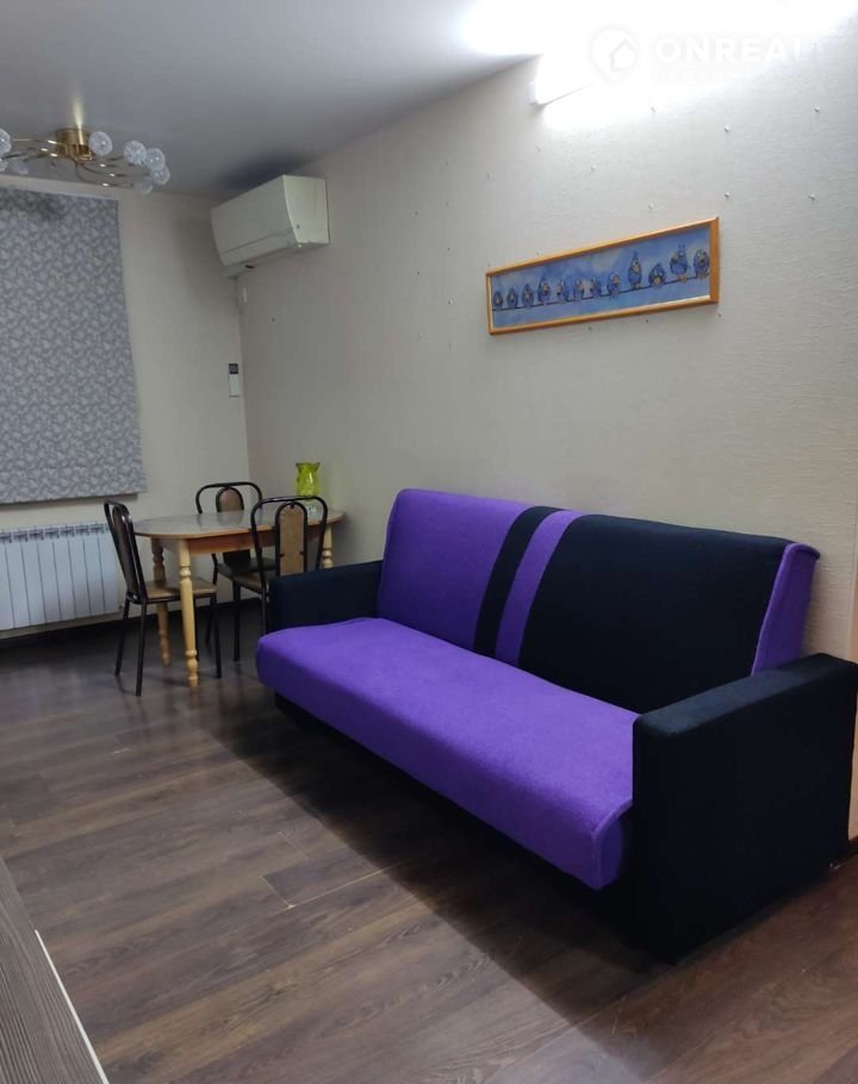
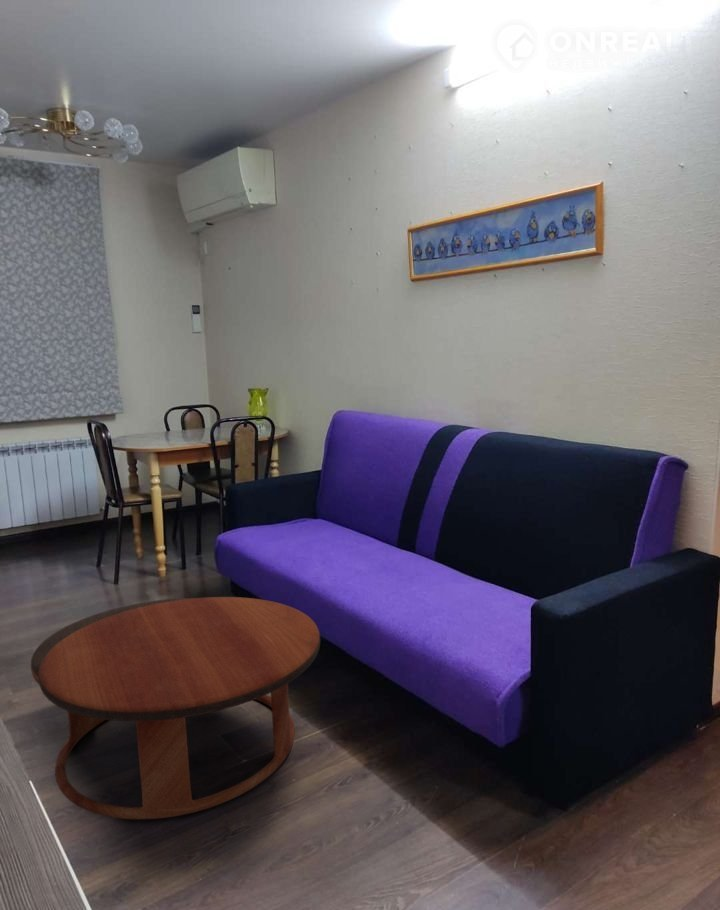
+ coffee table (177, 691)
